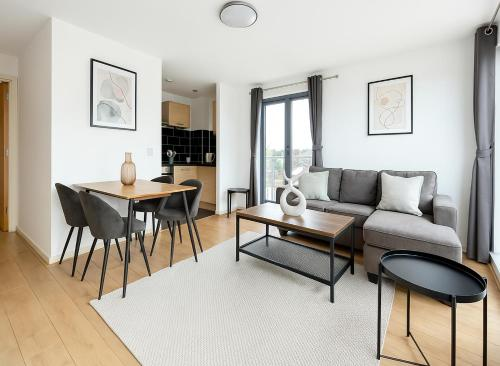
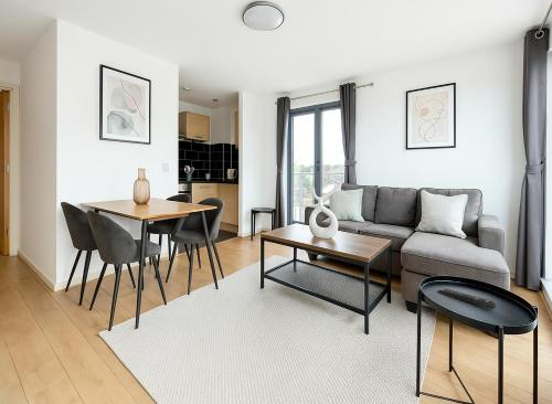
+ remote control (464, 297)
